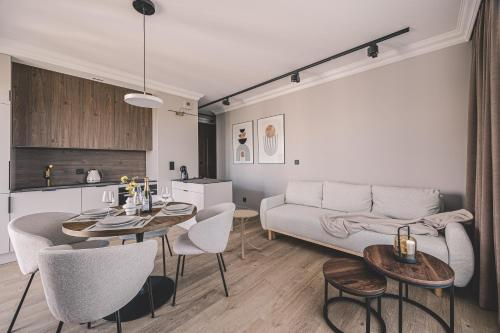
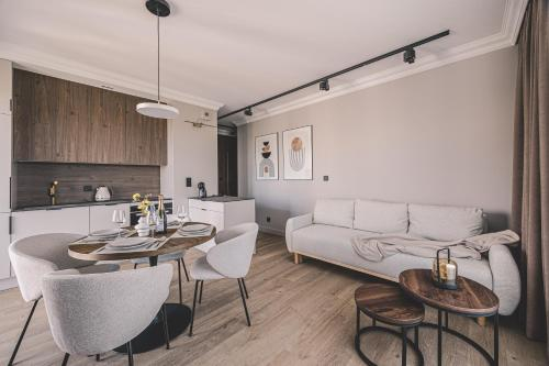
- side table (242, 231)
